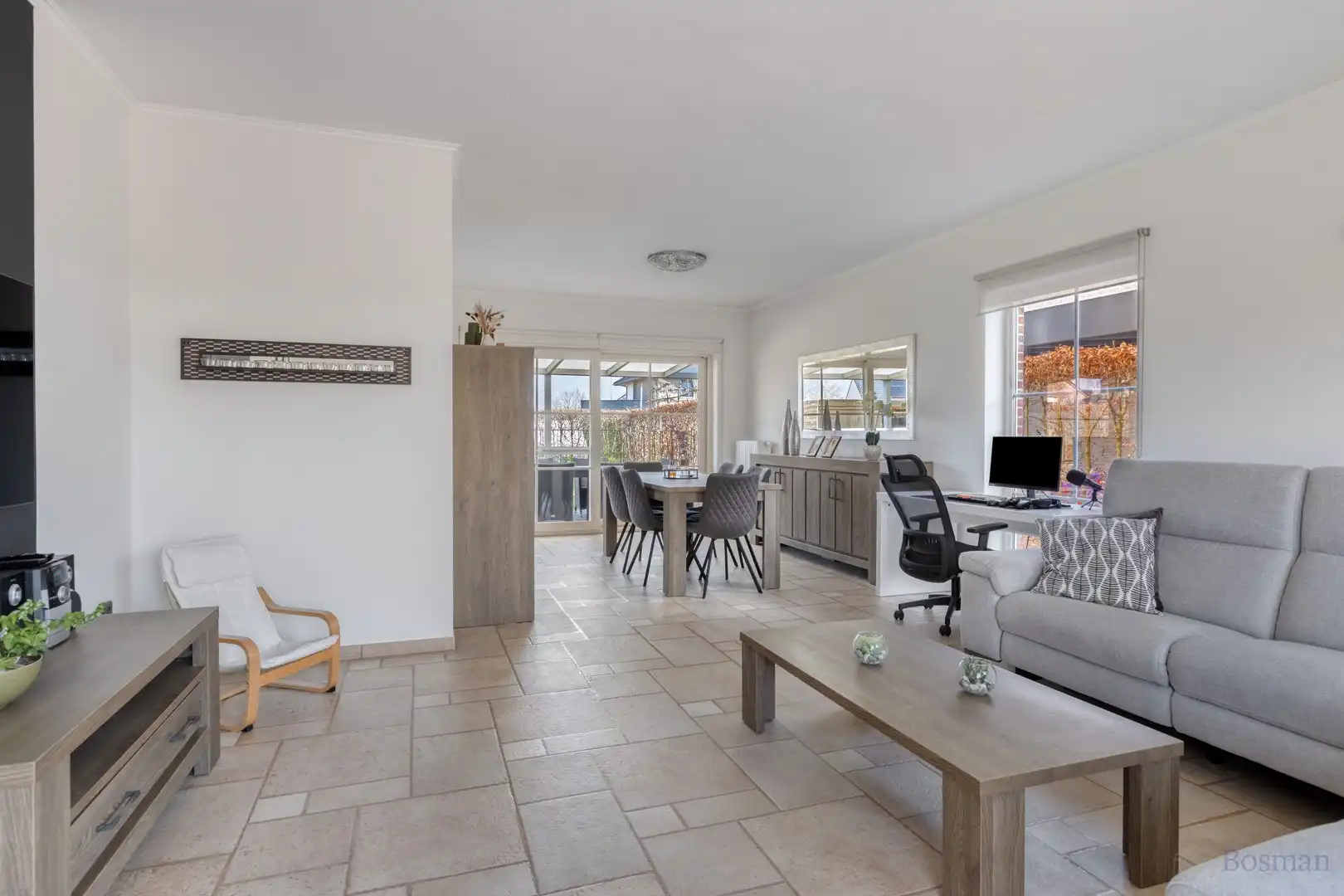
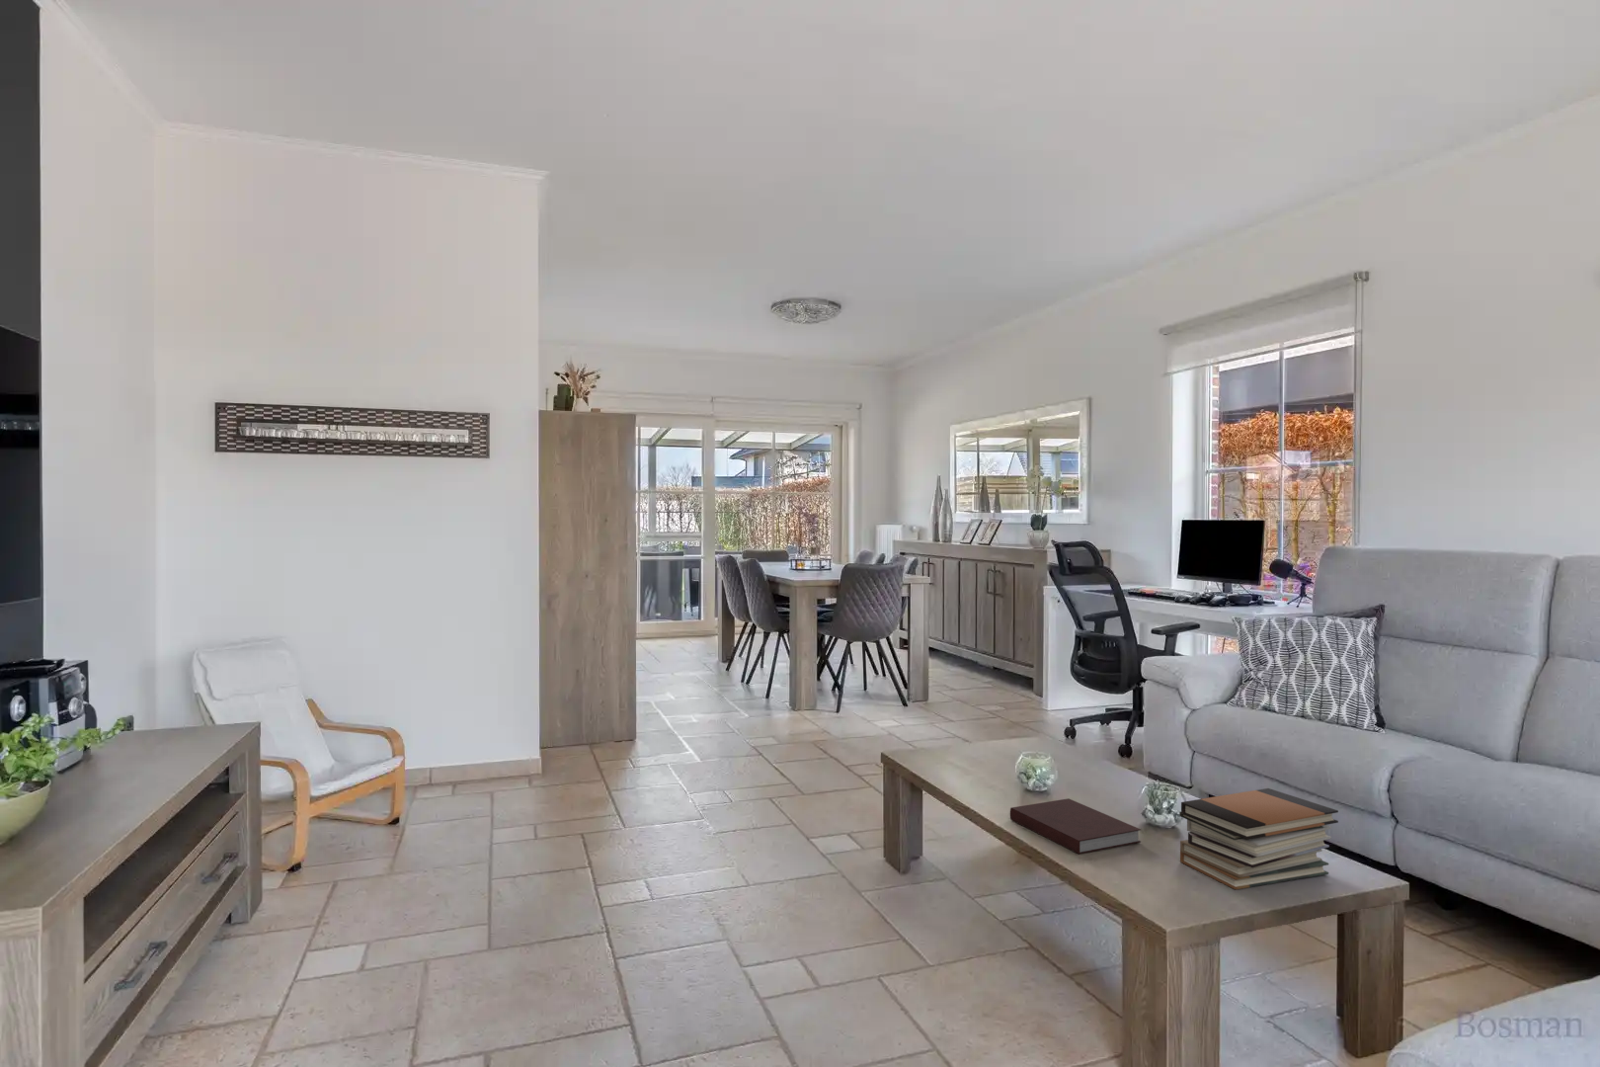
+ book stack (1256, 837)
+ notebook (1073, 824)
